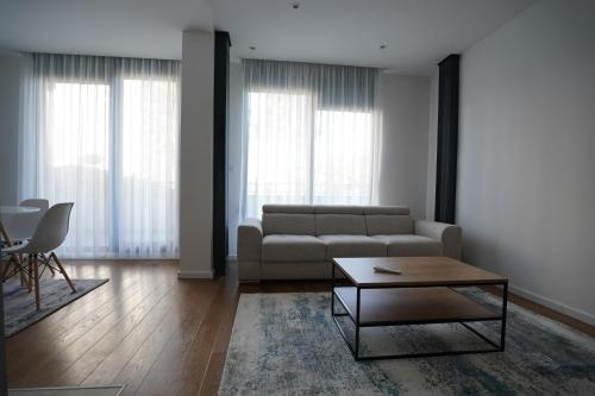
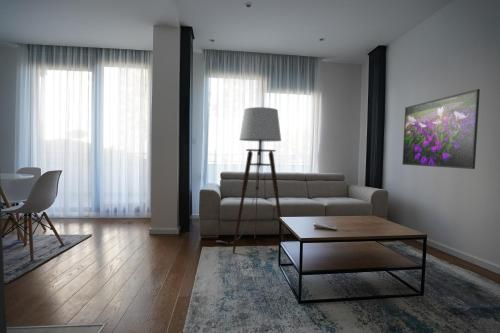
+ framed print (434, 133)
+ floor lamp (247, 179)
